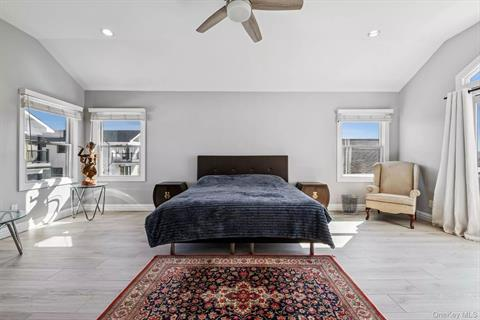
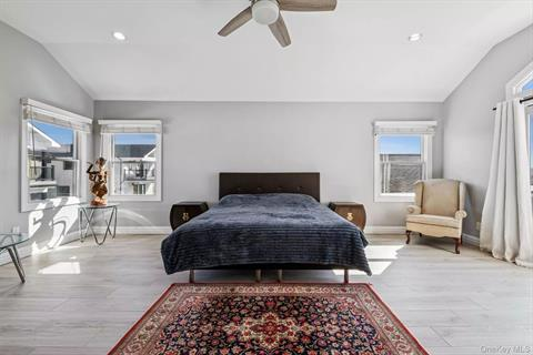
- waste bin (349, 204)
